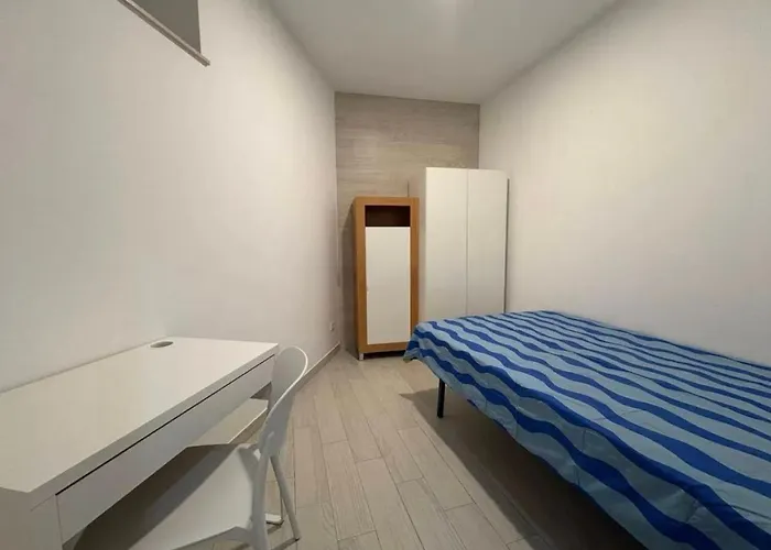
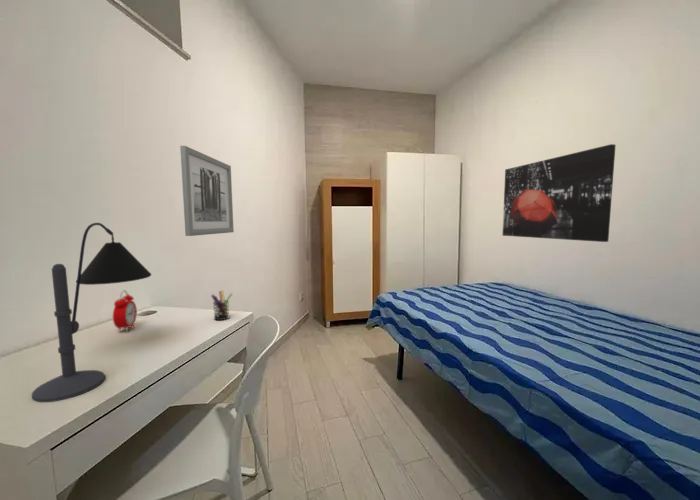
+ alarm clock (124, 309)
+ pen holder (222, 303)
+ wall art (211, 196)
+ desk lamp (94, 284)
+ wall art (547, 199)
